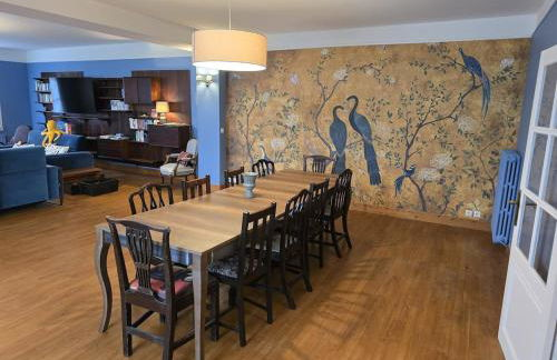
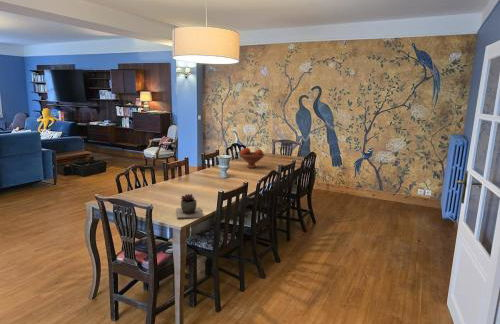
+ fruit bowl (251, 158)
+ succulent plant (189, 203)
